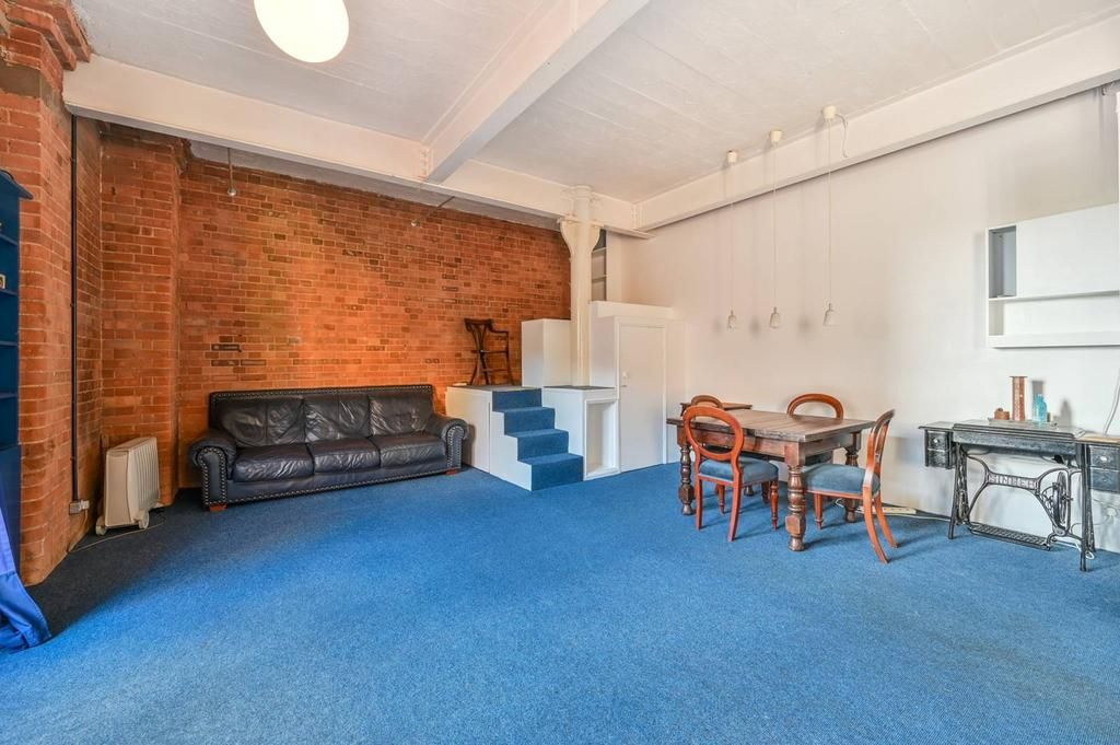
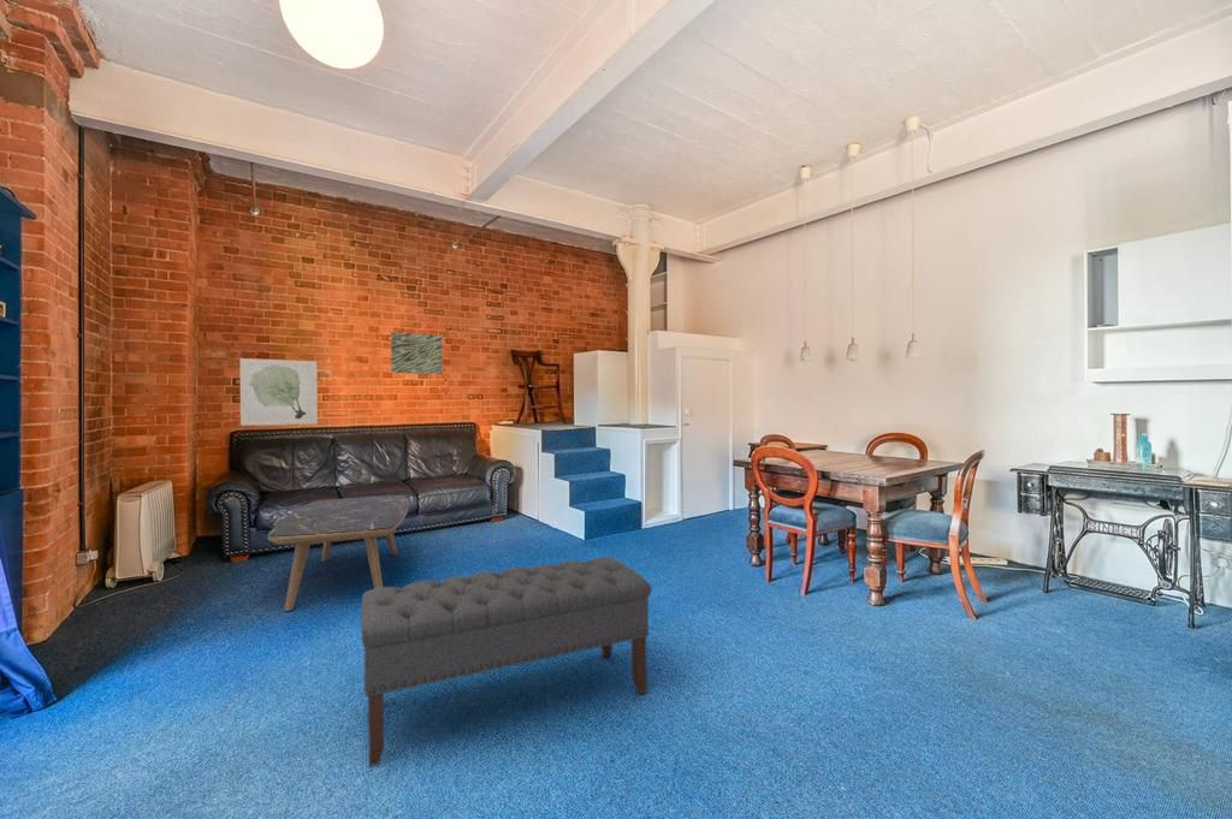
+ wall art (416, 354)
+ wall art (279, 392)
+ coffee table (349, 539)
+ bench (510, 640)
